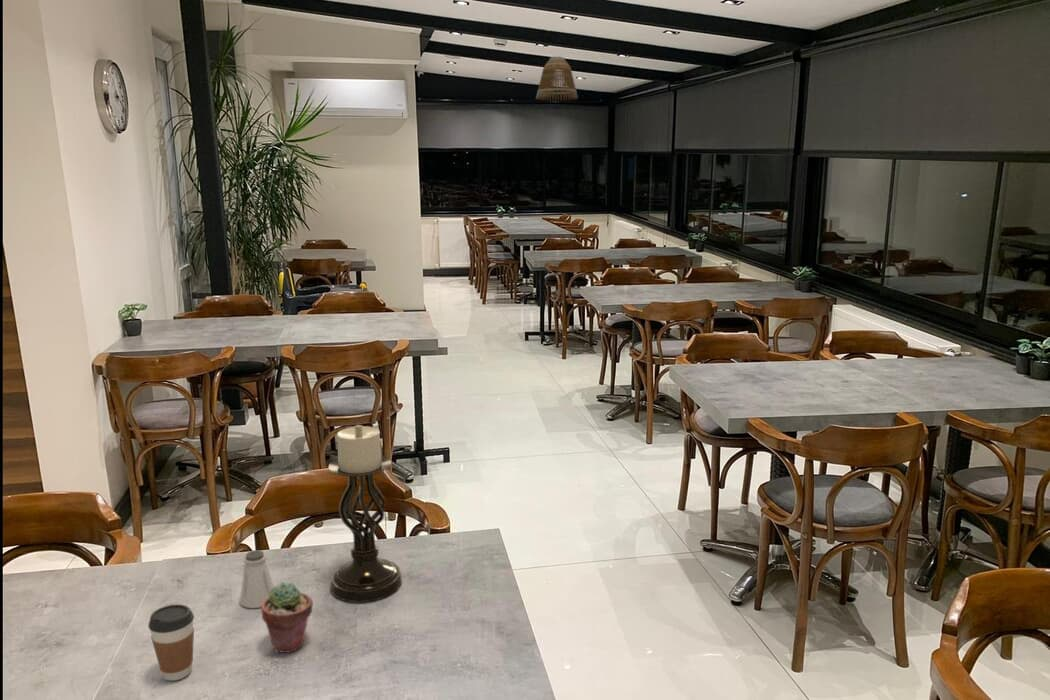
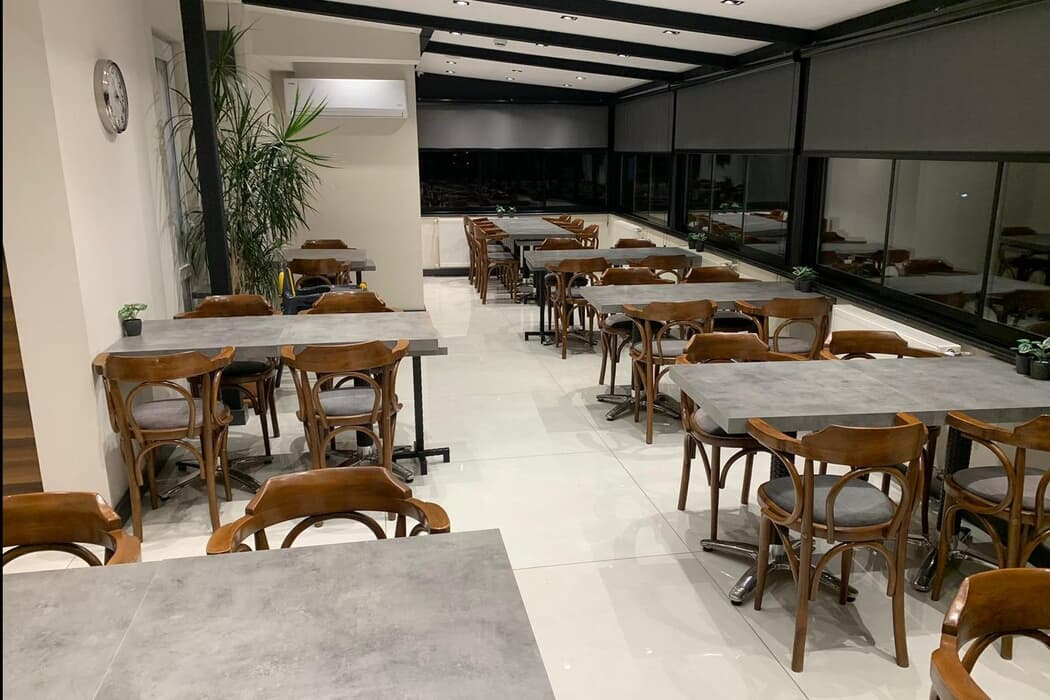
- lamp shade (556, 77)
- coffee cup (173, 642)
- candle holder (362, 506)
- potted succulent (287, 614)
- saltshaker (256, 576)
